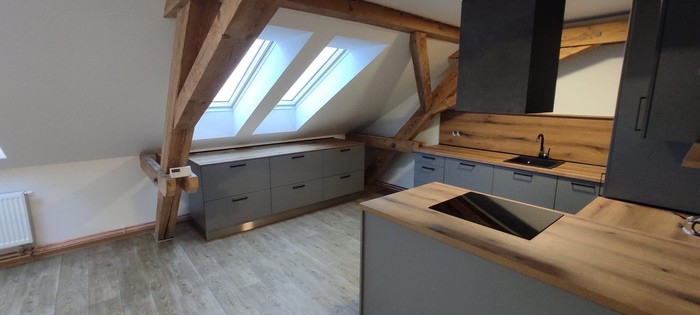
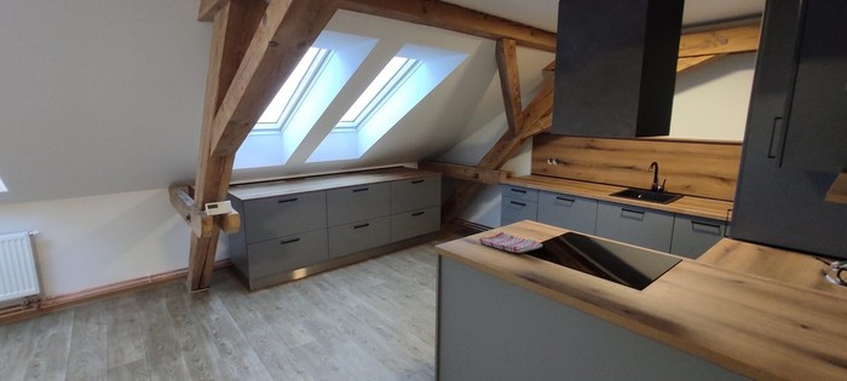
+ dish towel (509, 242)
